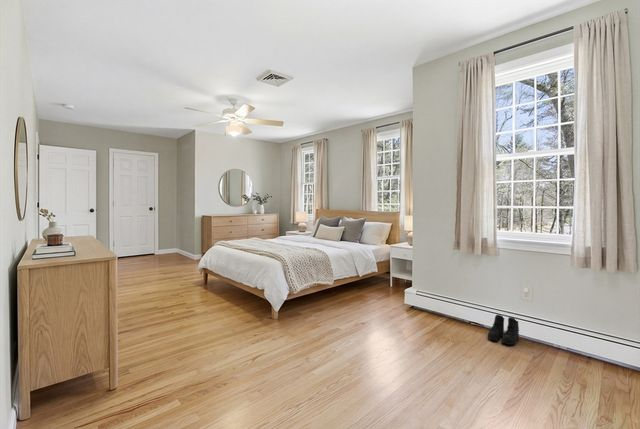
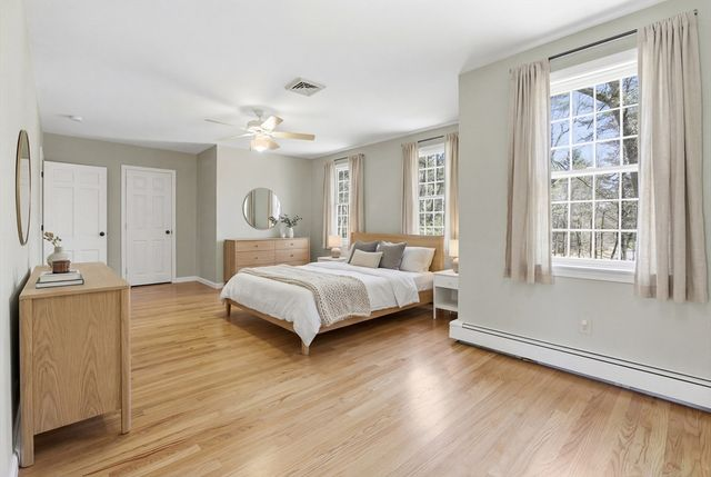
- boots (503, 328)
